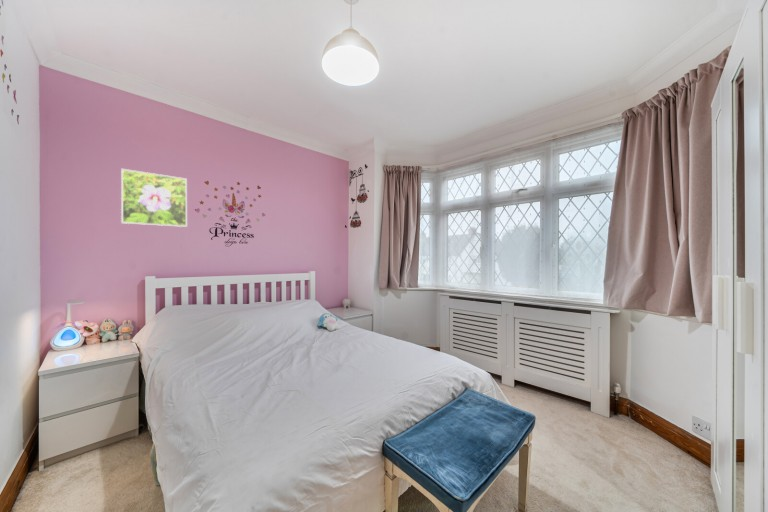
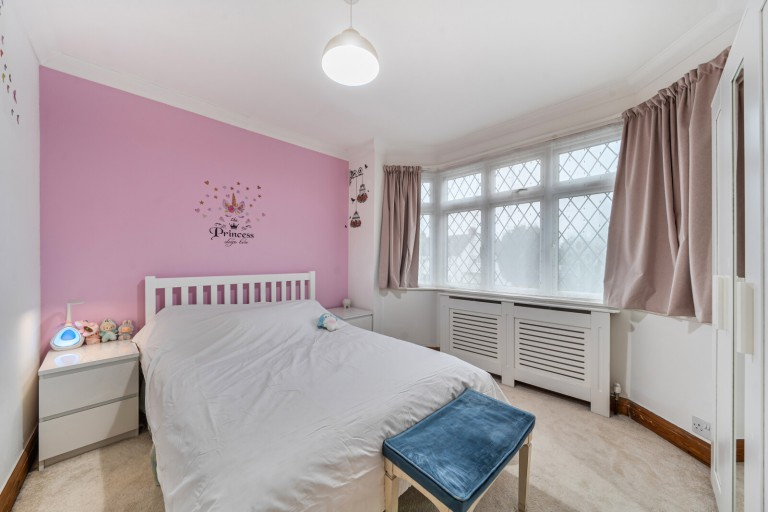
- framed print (156, 199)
